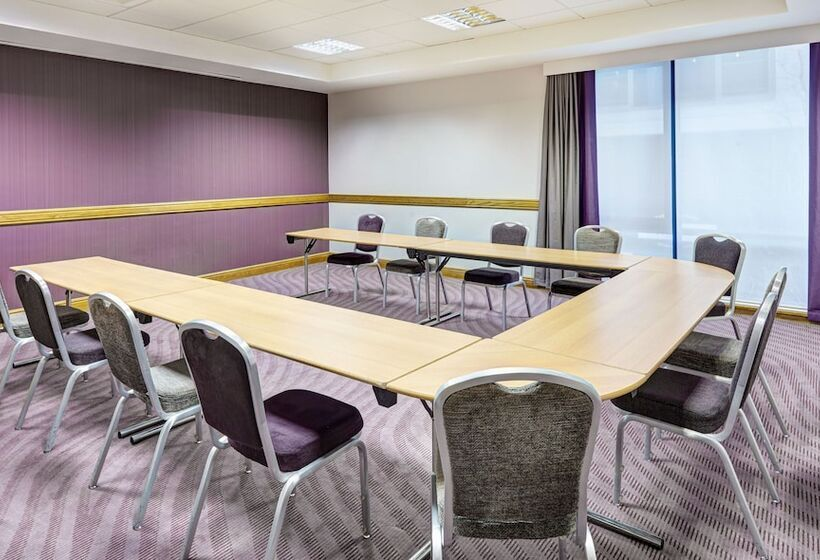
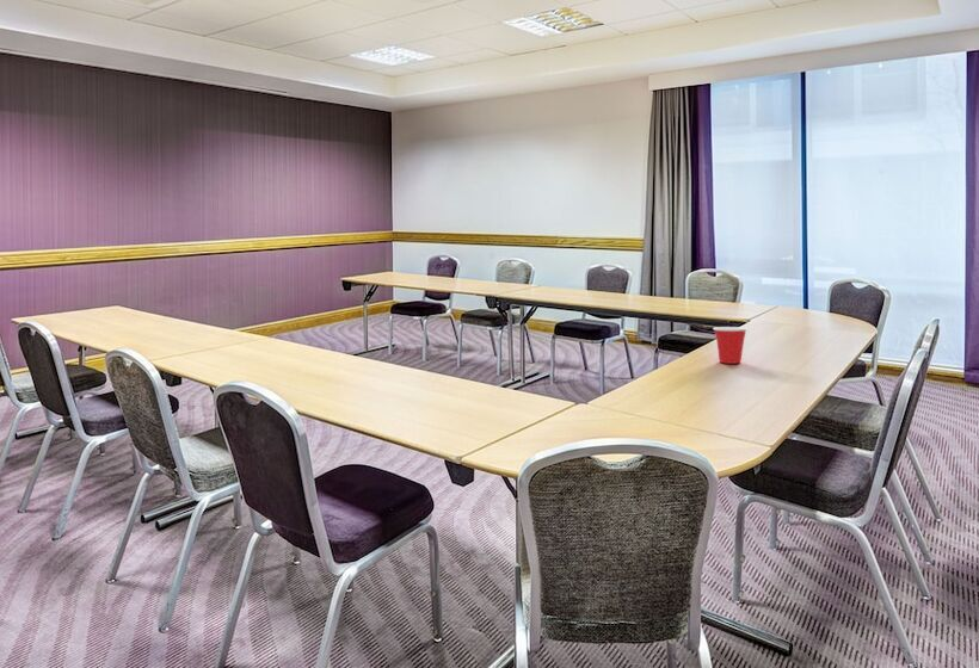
+ cup (729, 345)
